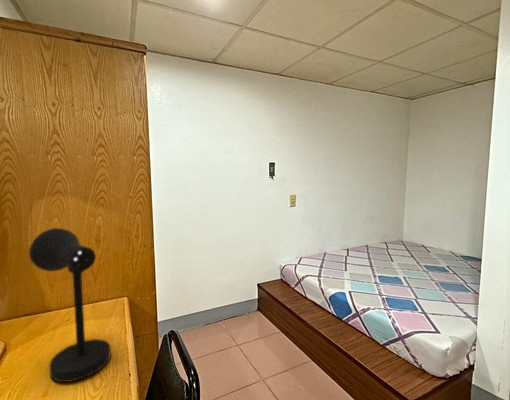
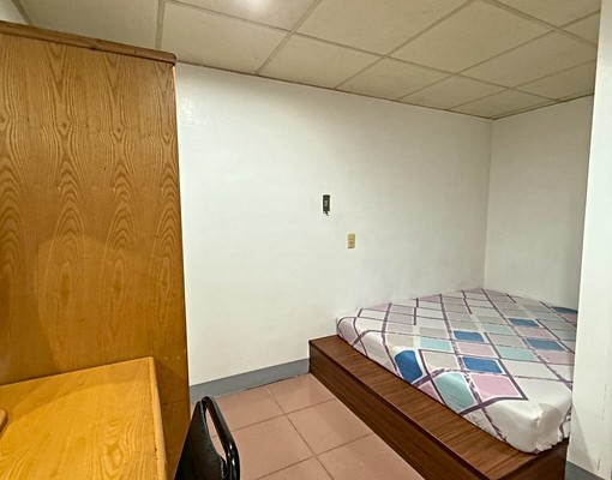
- desk lamp (74, 295)
